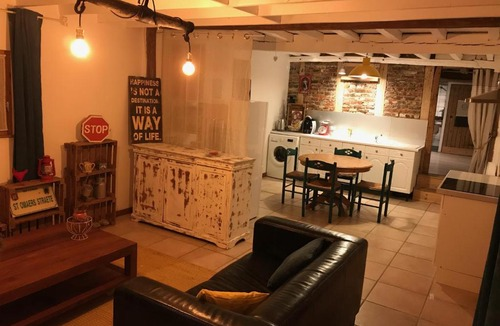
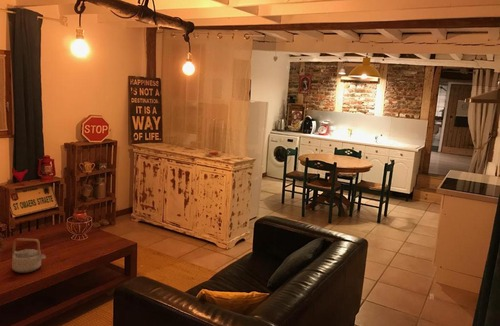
+ teapot (29, 253)
